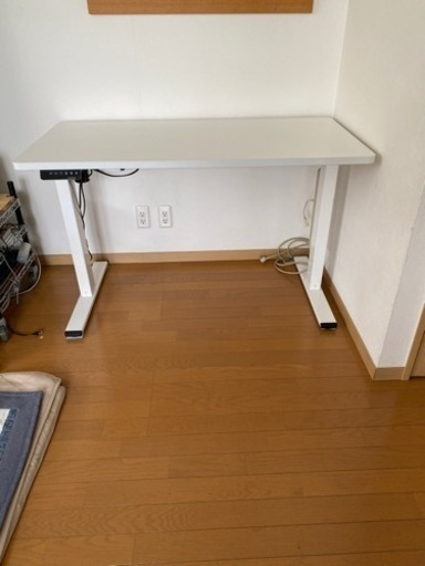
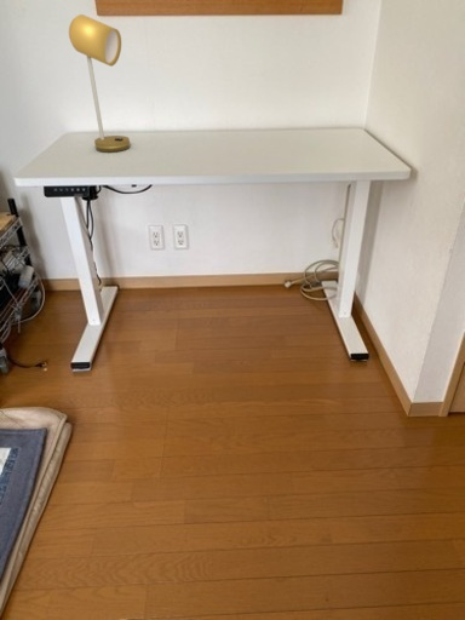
+ desk lamp (96, 90)
